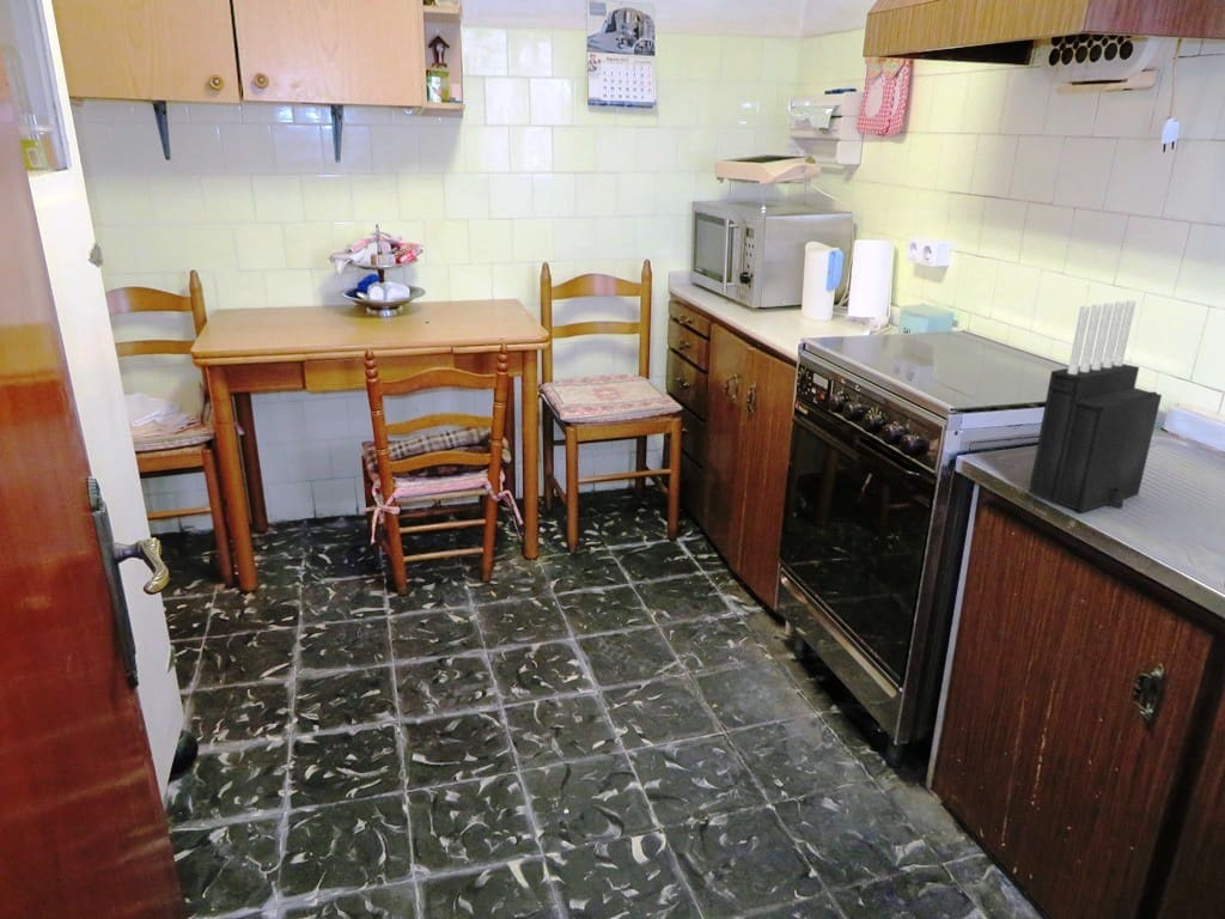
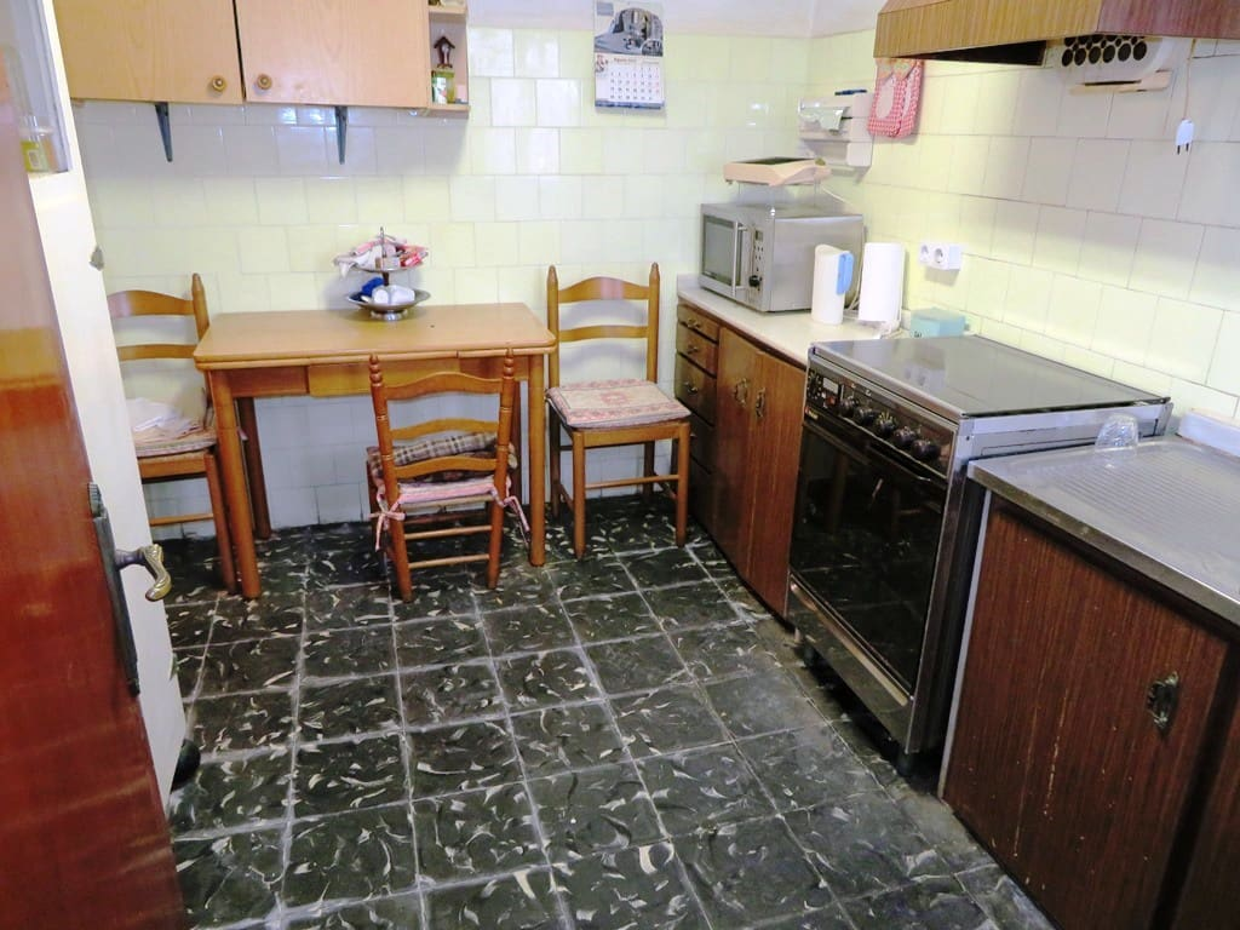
- knife block (1108, 404)
